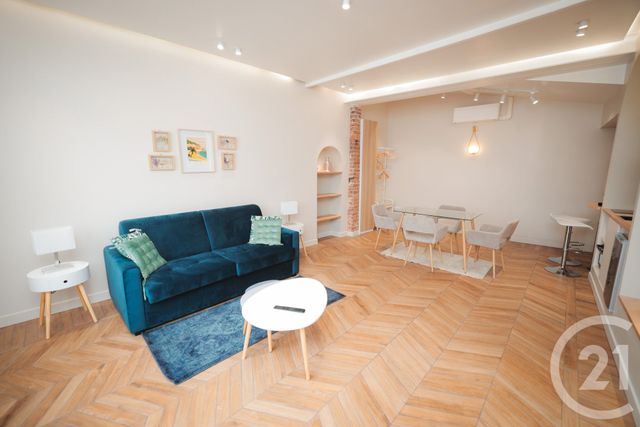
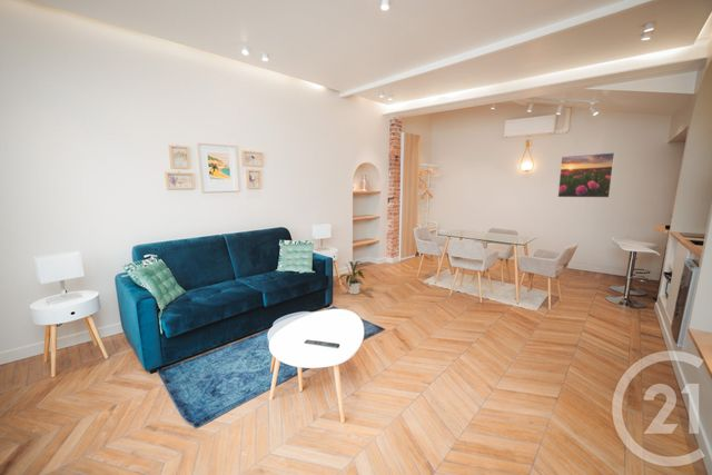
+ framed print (584, 176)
+ house plant (354, 276)
